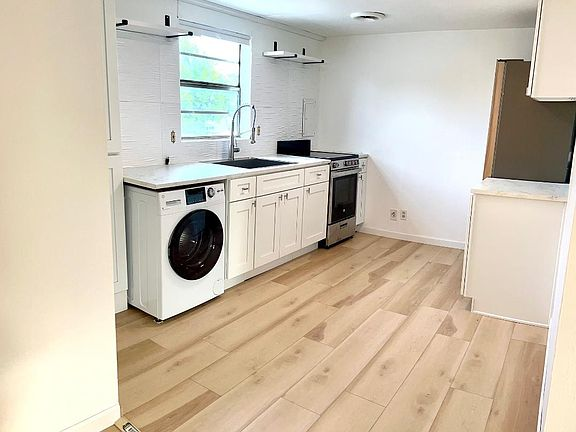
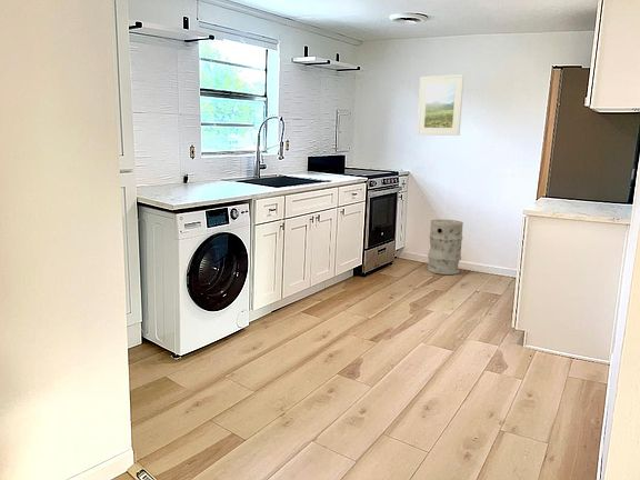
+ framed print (439, 106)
+ trash can (444, 246)
